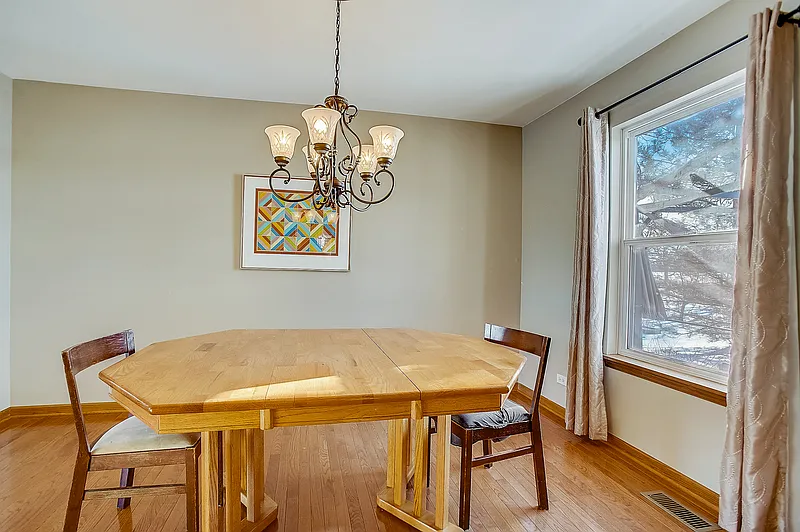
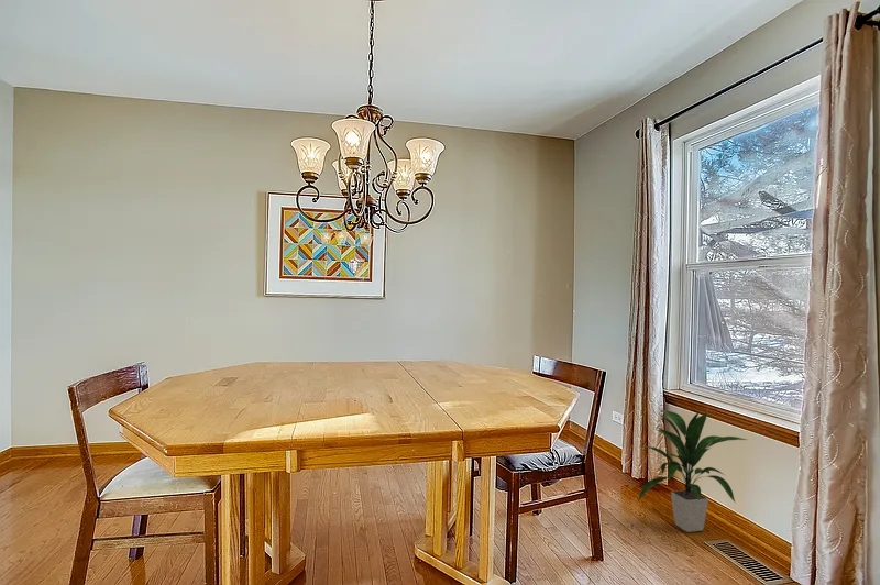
+ indoor plant (684, 465)
